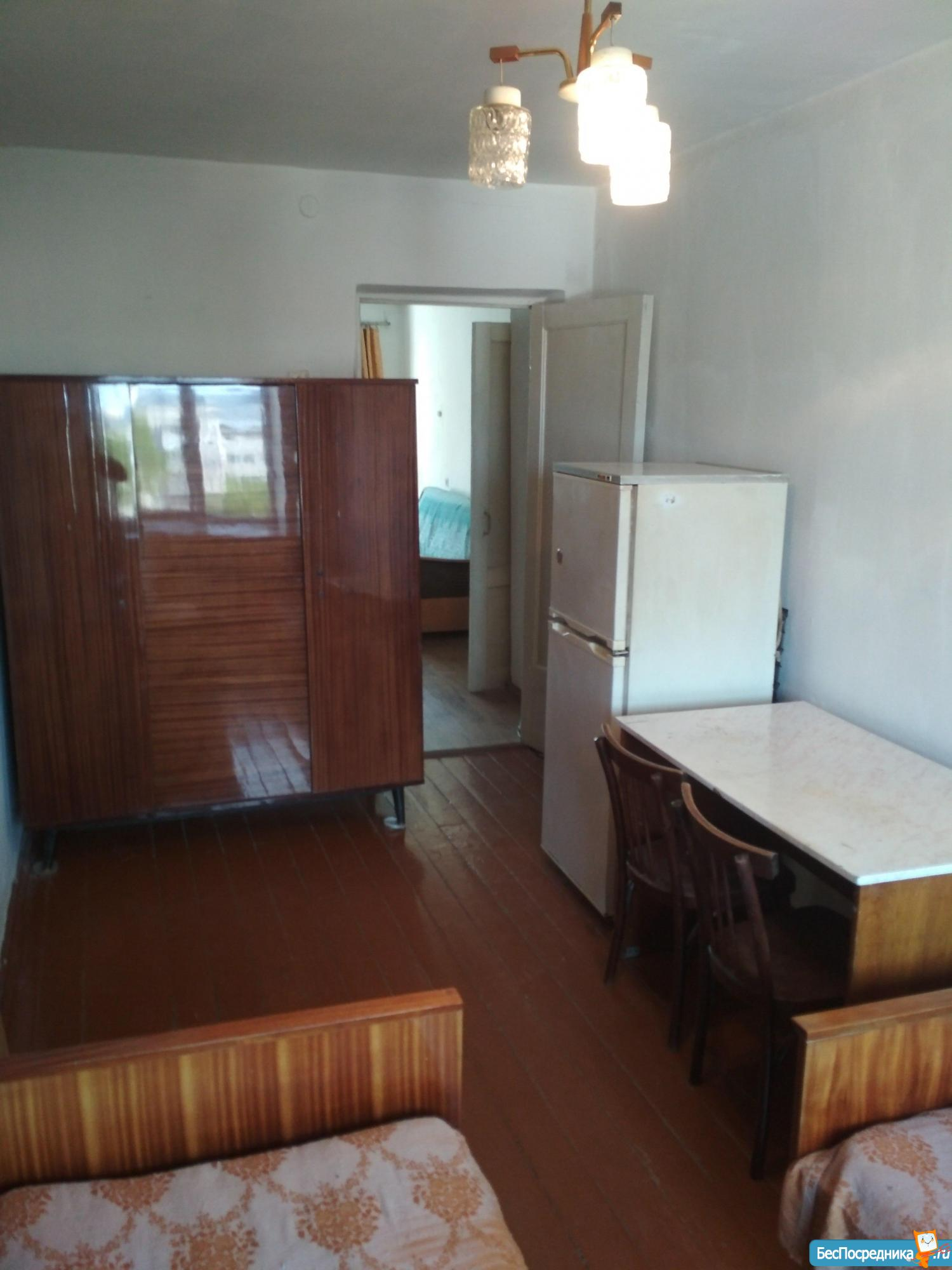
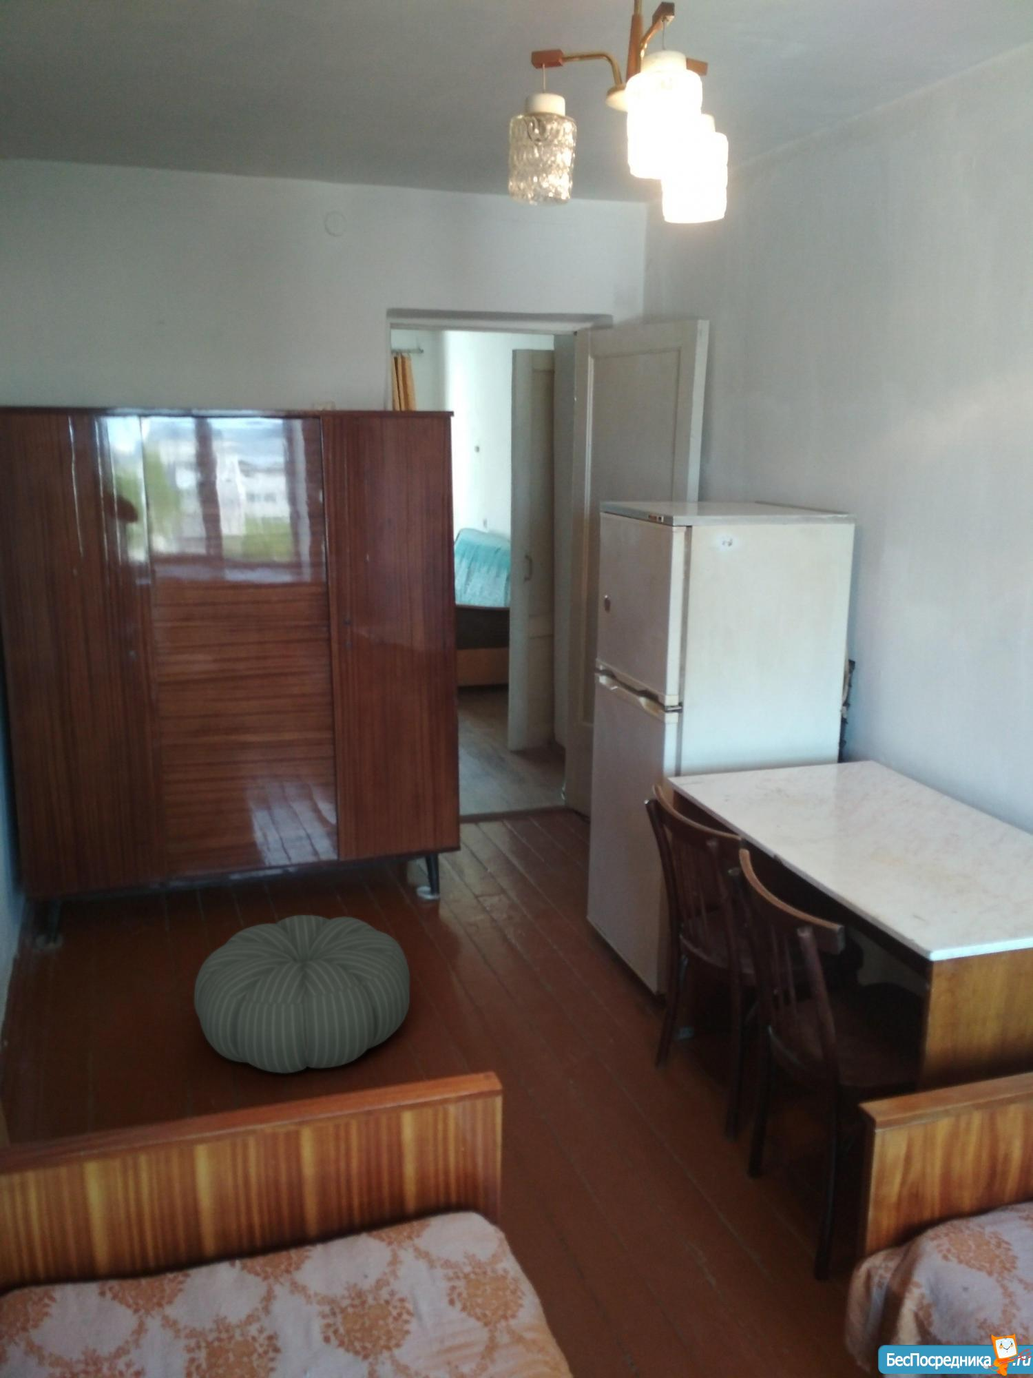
+ pouf (305, 988)
